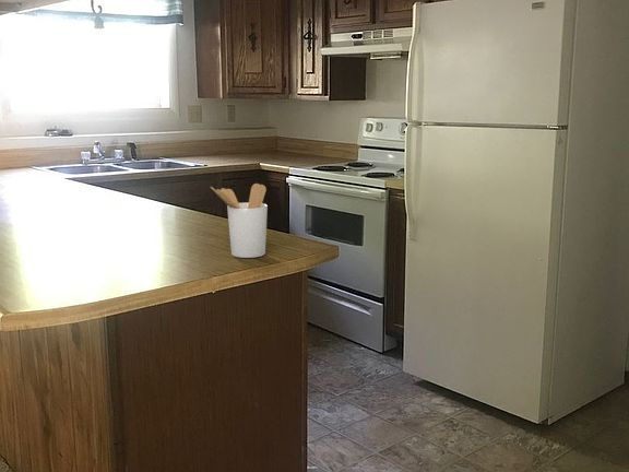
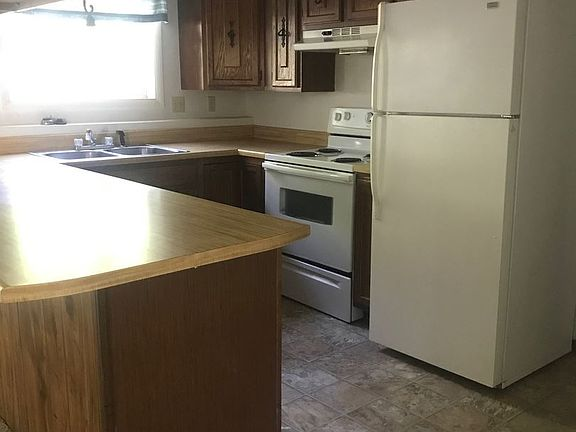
- utensil holder (238, 219)
